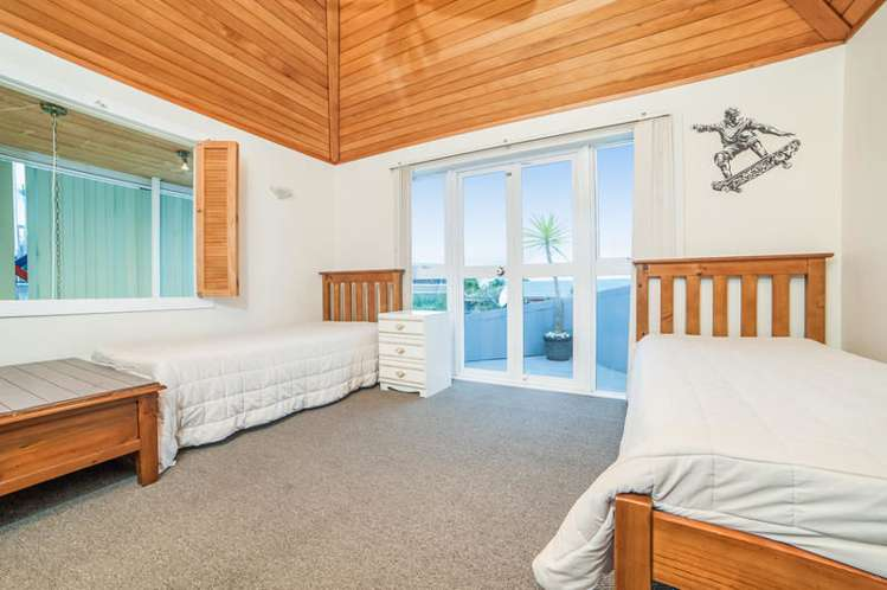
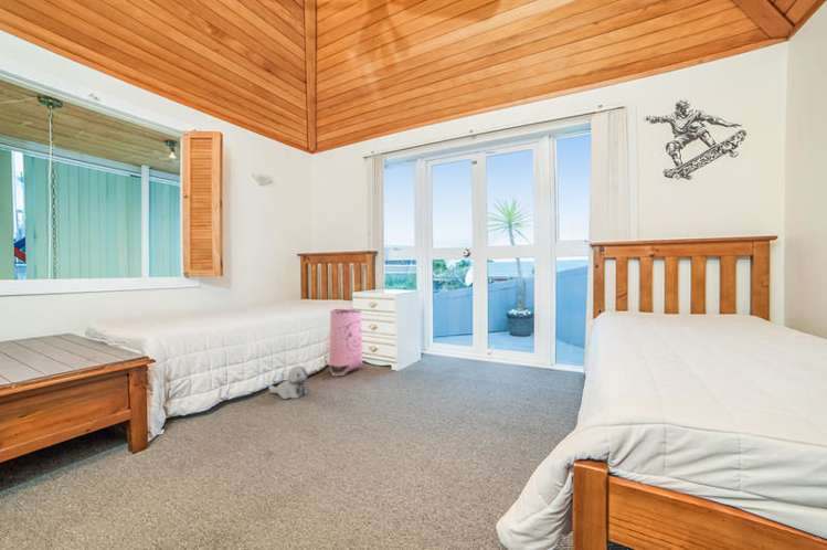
+ bag (346, 339)
+ plush toy (289, 379)
